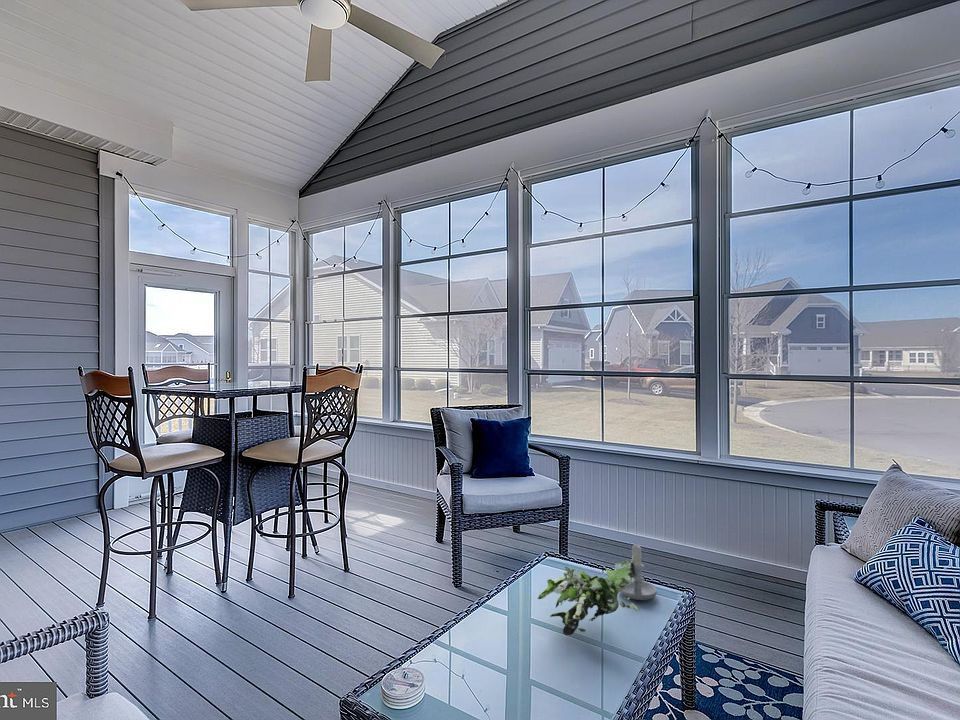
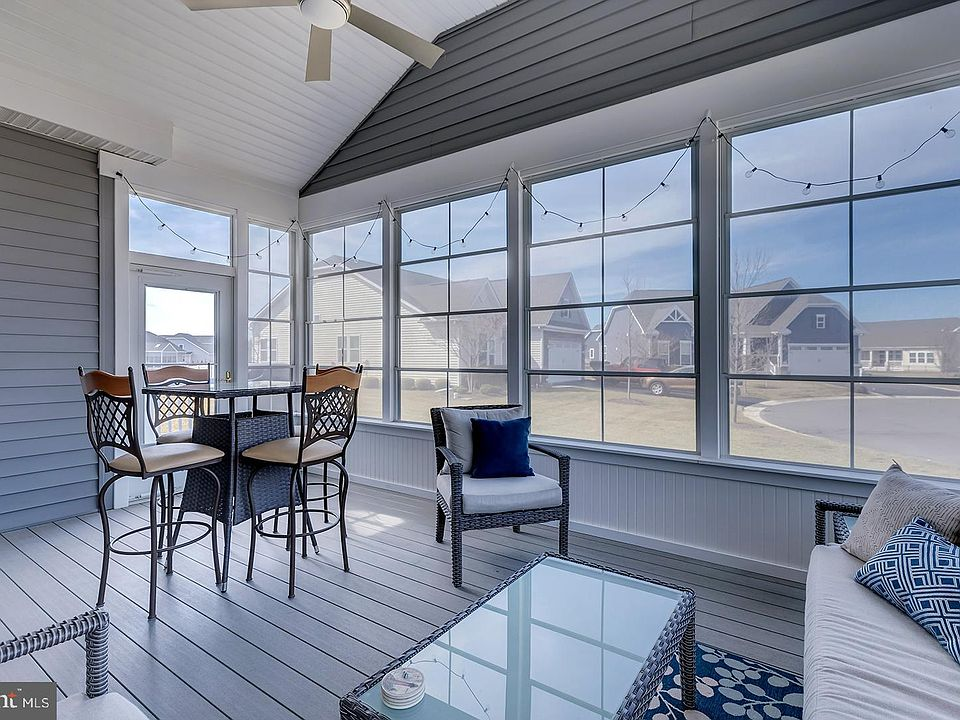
- candle (637, 569)
- plant (581, 598)
